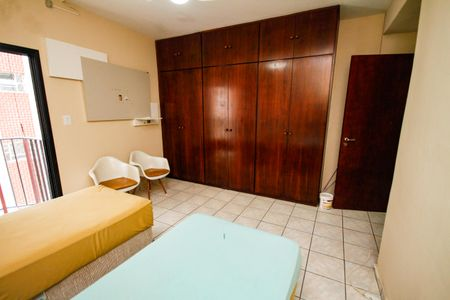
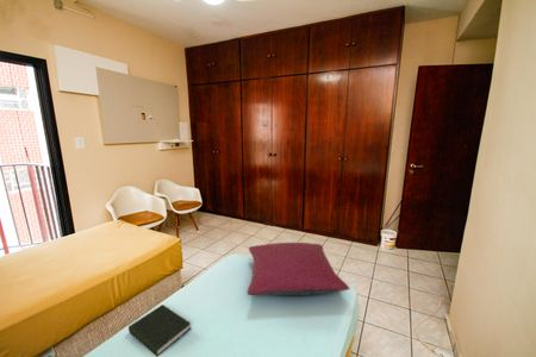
+ pillow (291, 264)
+ book (160, 327)
